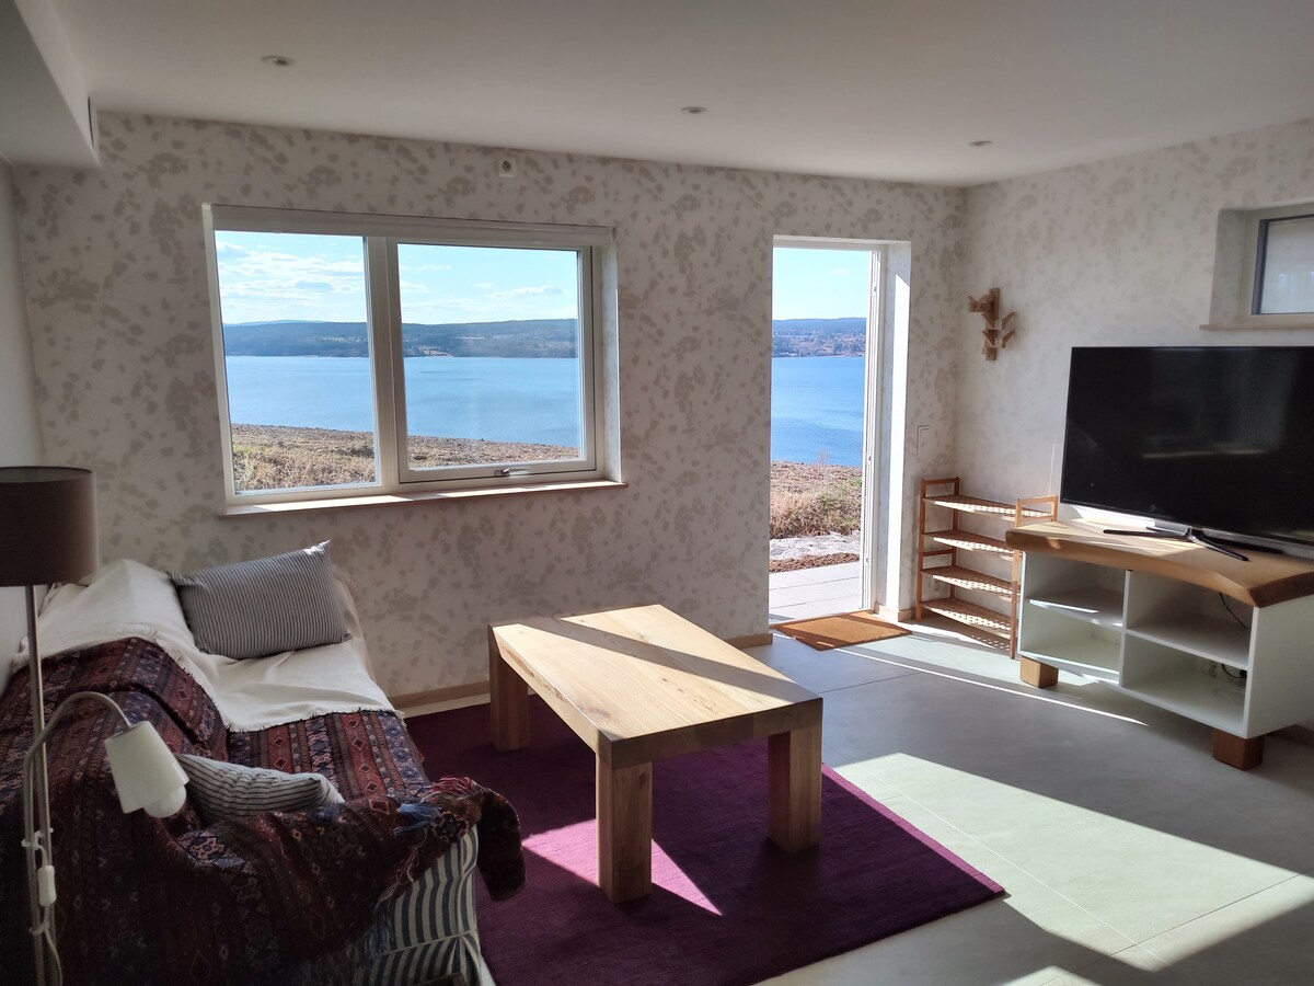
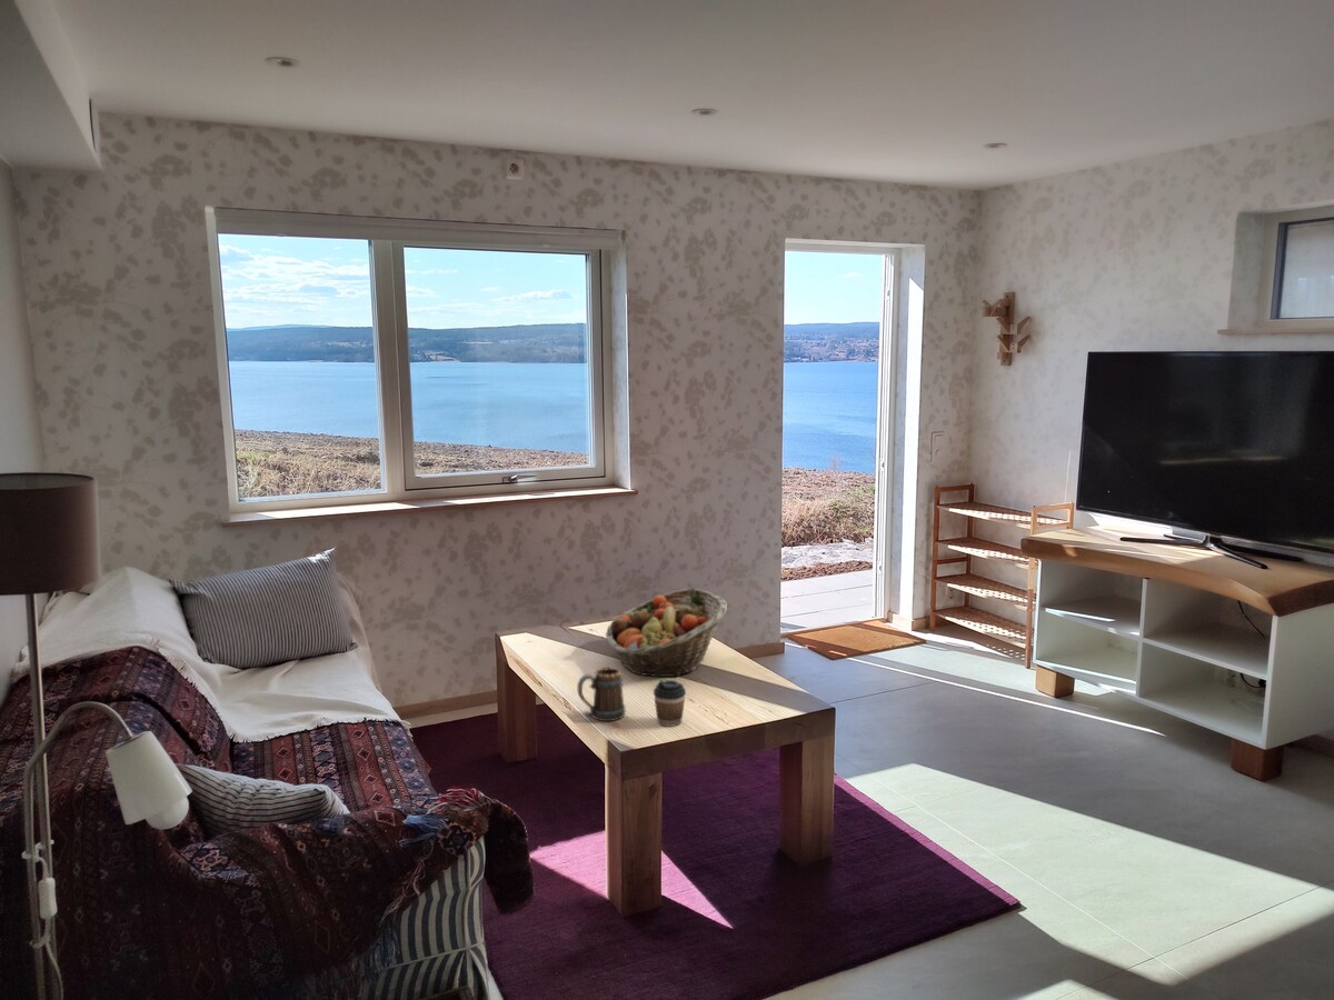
+ fruit basket (666, 630)
+ mug (601, 694)
+ coffee cup (669, 701)
